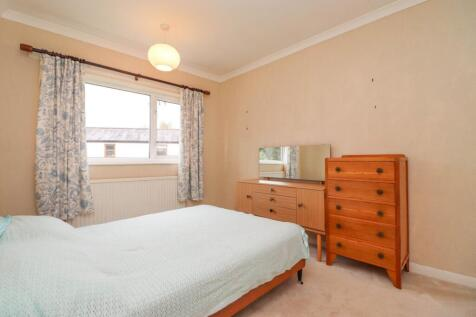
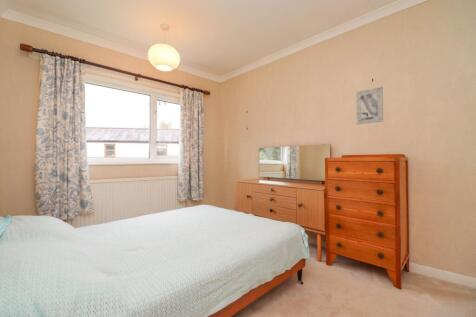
+ wall art (369, 106)
